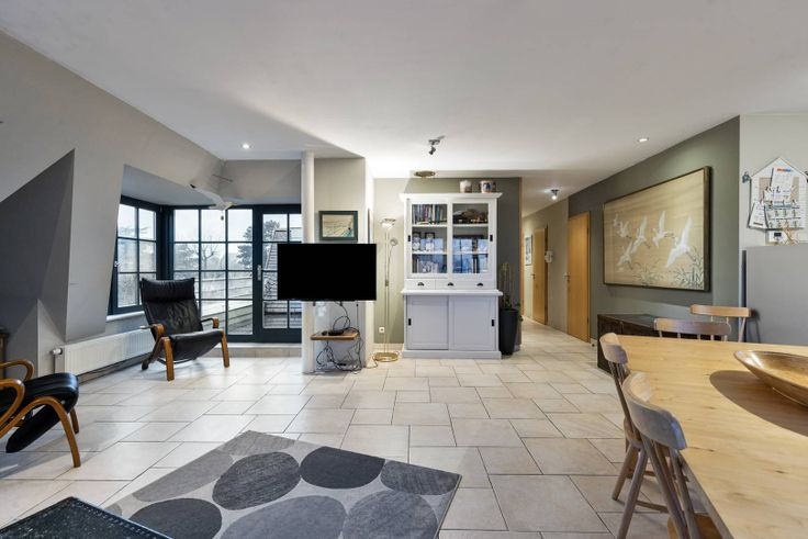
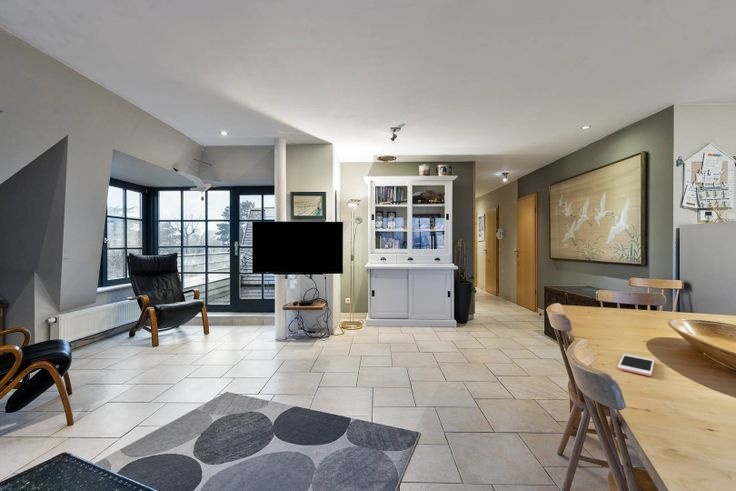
+ cell phone (636, 364)
